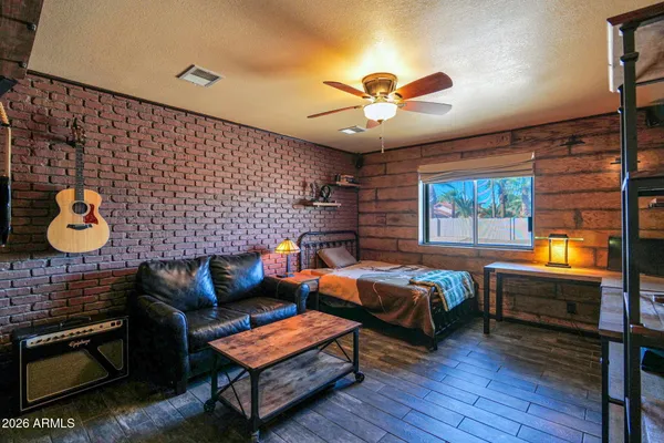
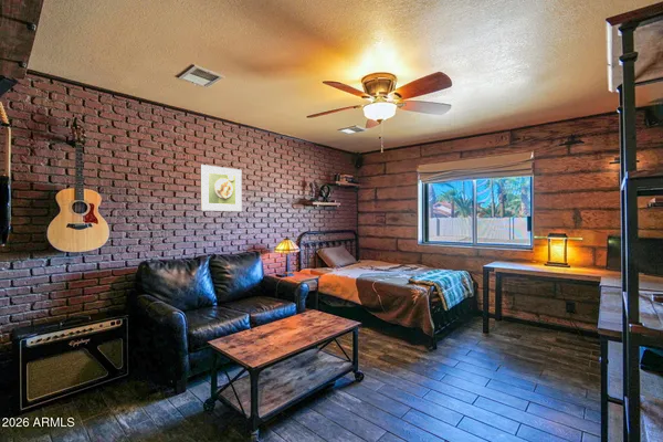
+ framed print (222, 189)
